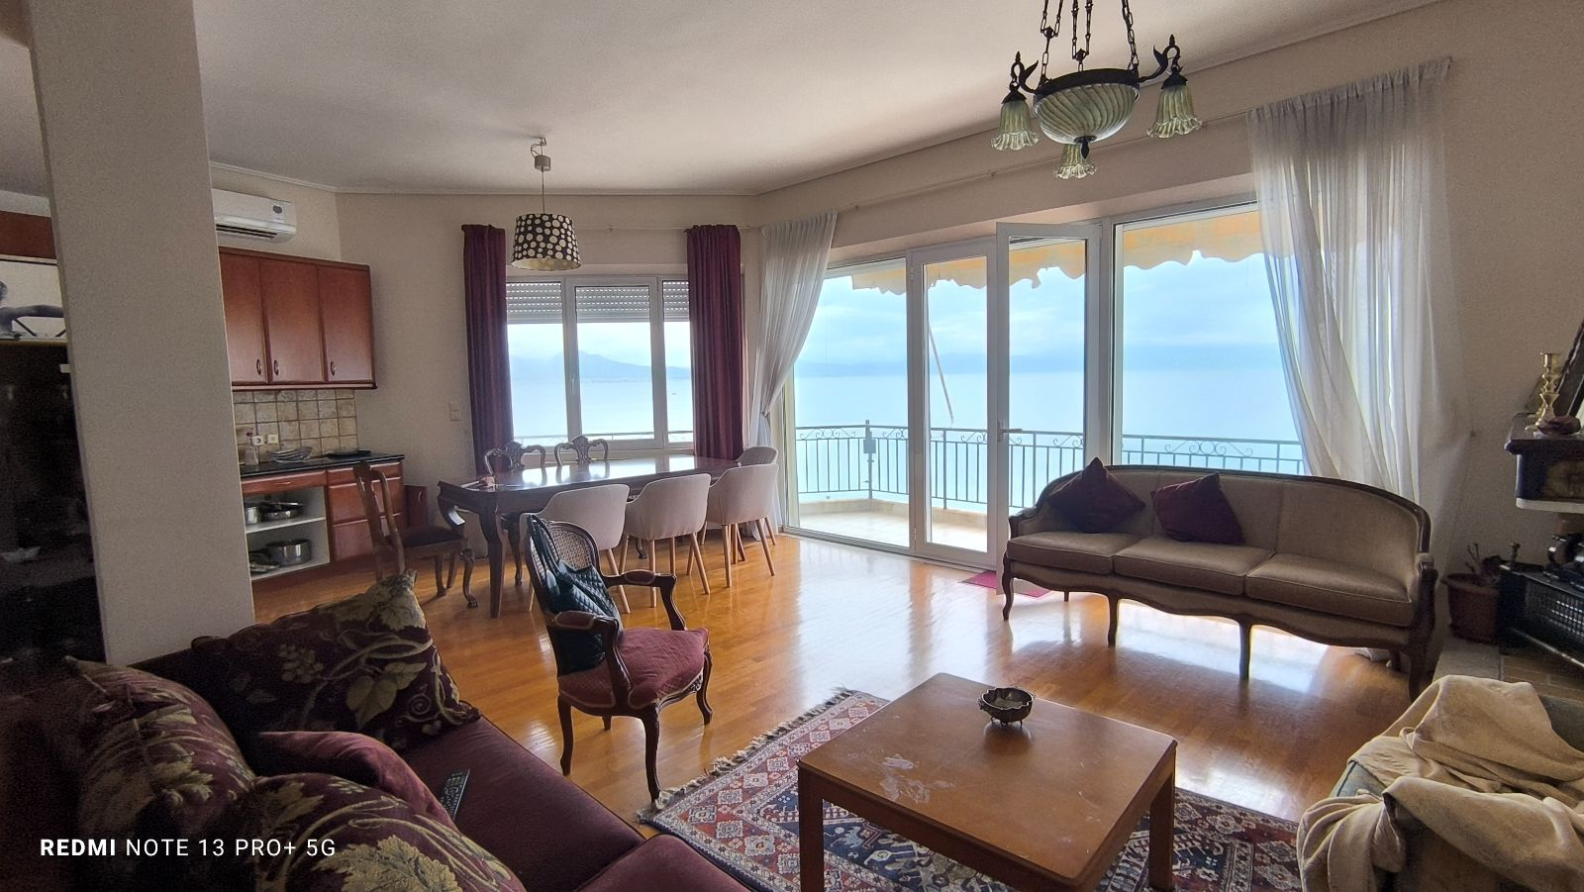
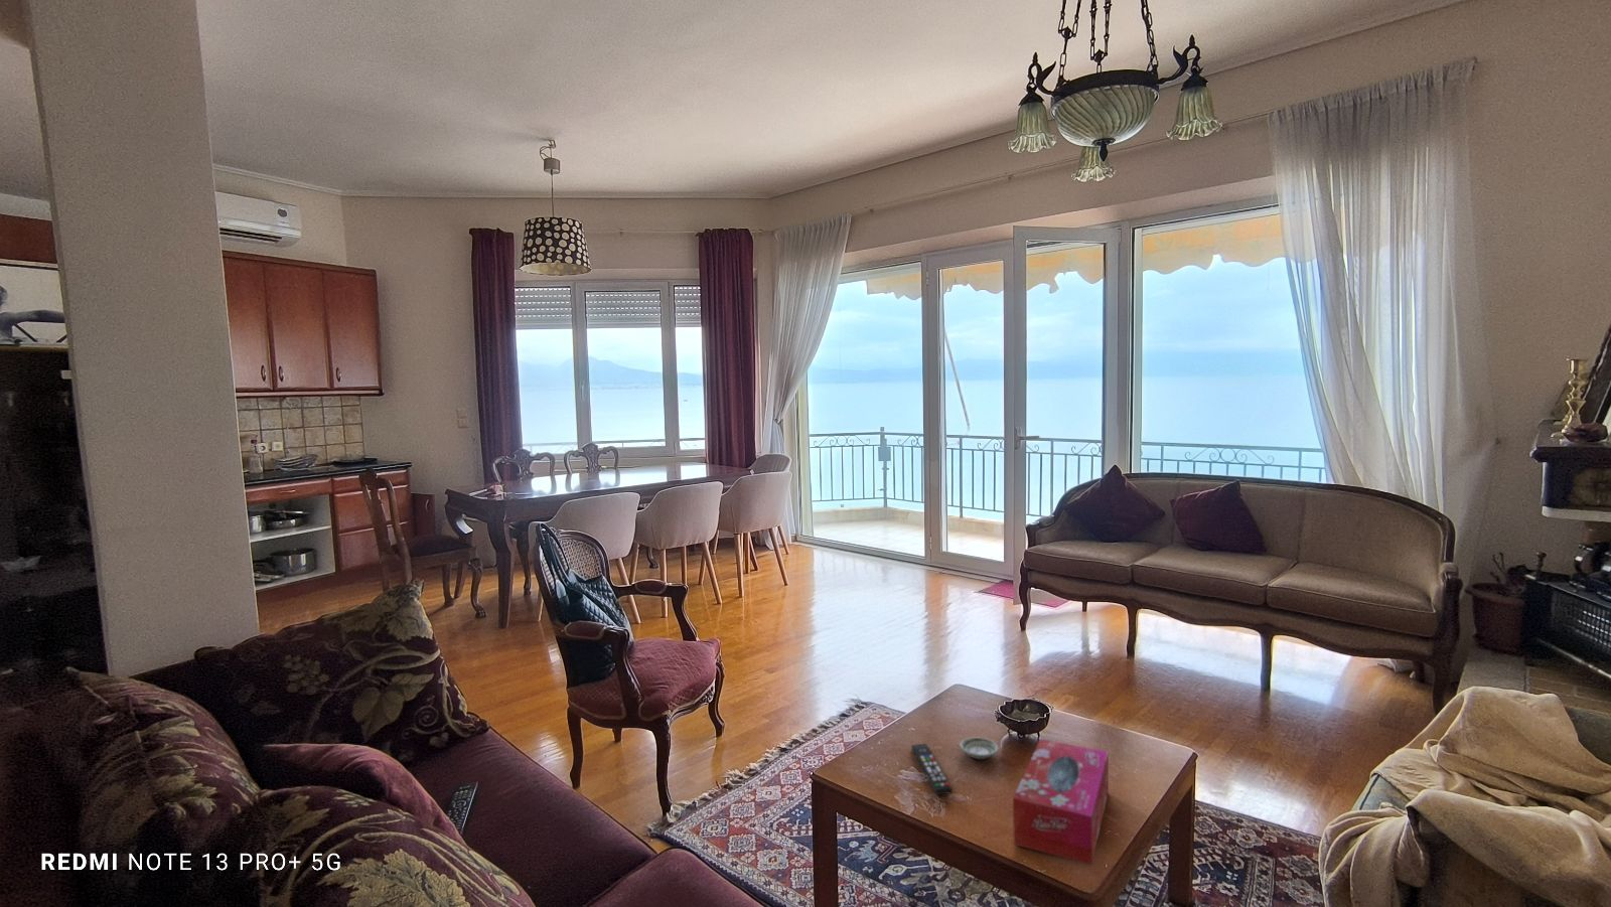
+ saucer (979, 750)
+ remote control (931, 767)
+ tissue box (1063, 795)
